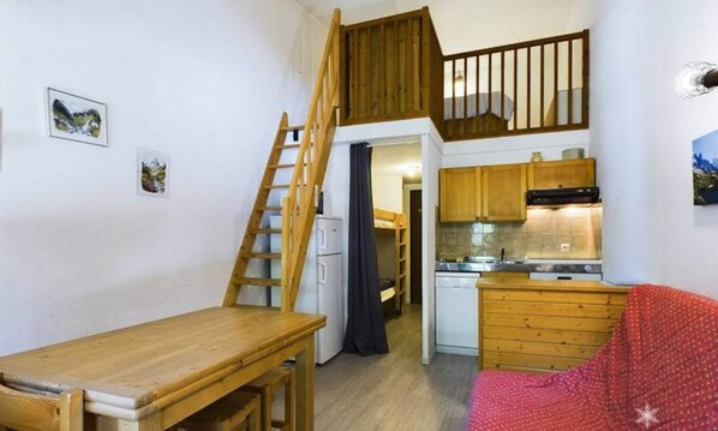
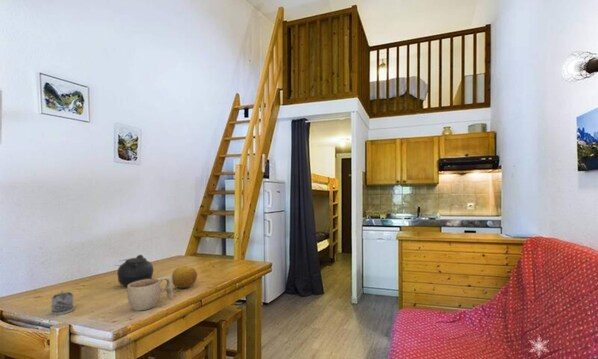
+ teapot (136, 270)
+ fruit (184, 276)
+ cup (151, 292)
+ tea glass holder (62, 300)
